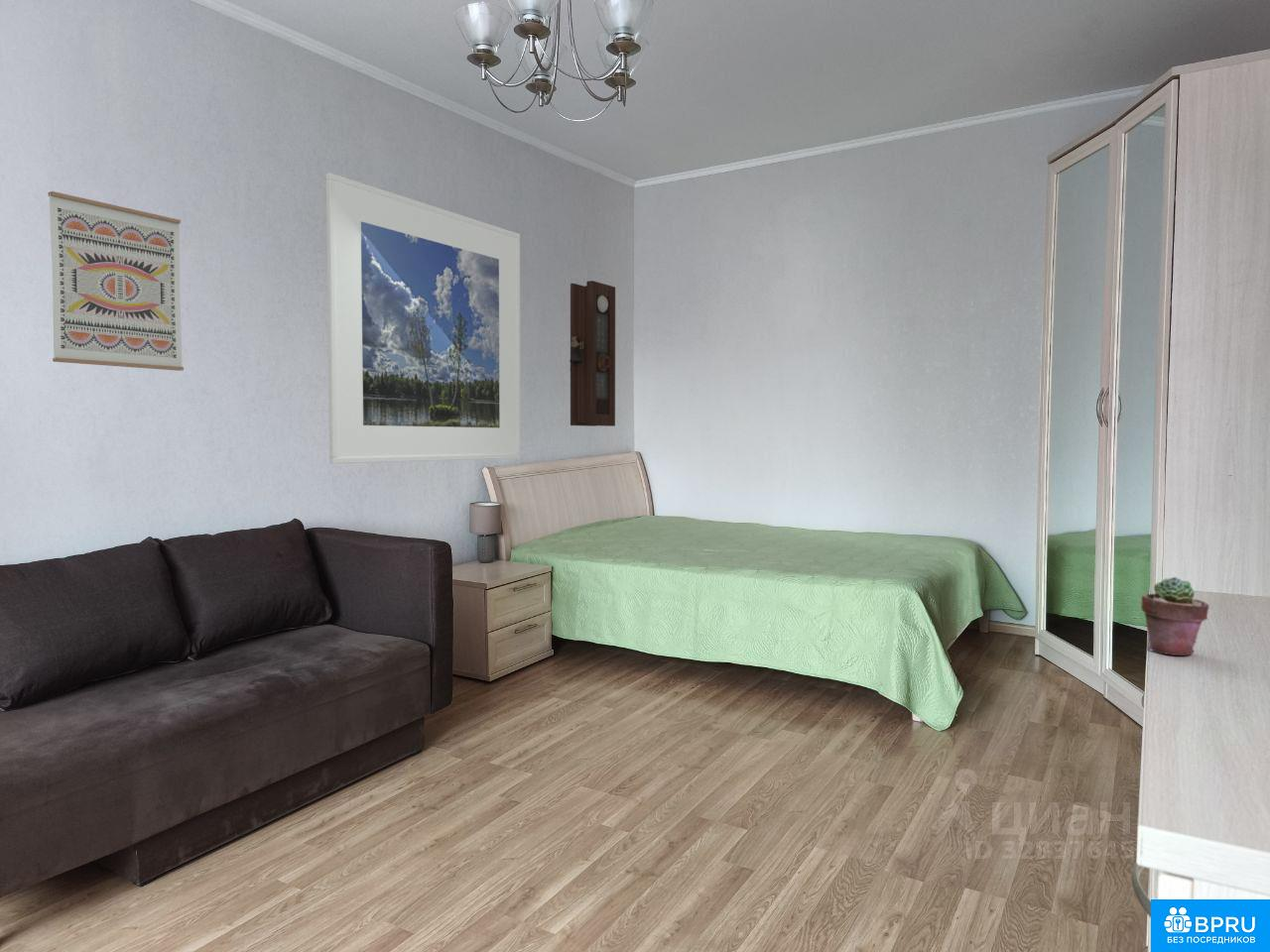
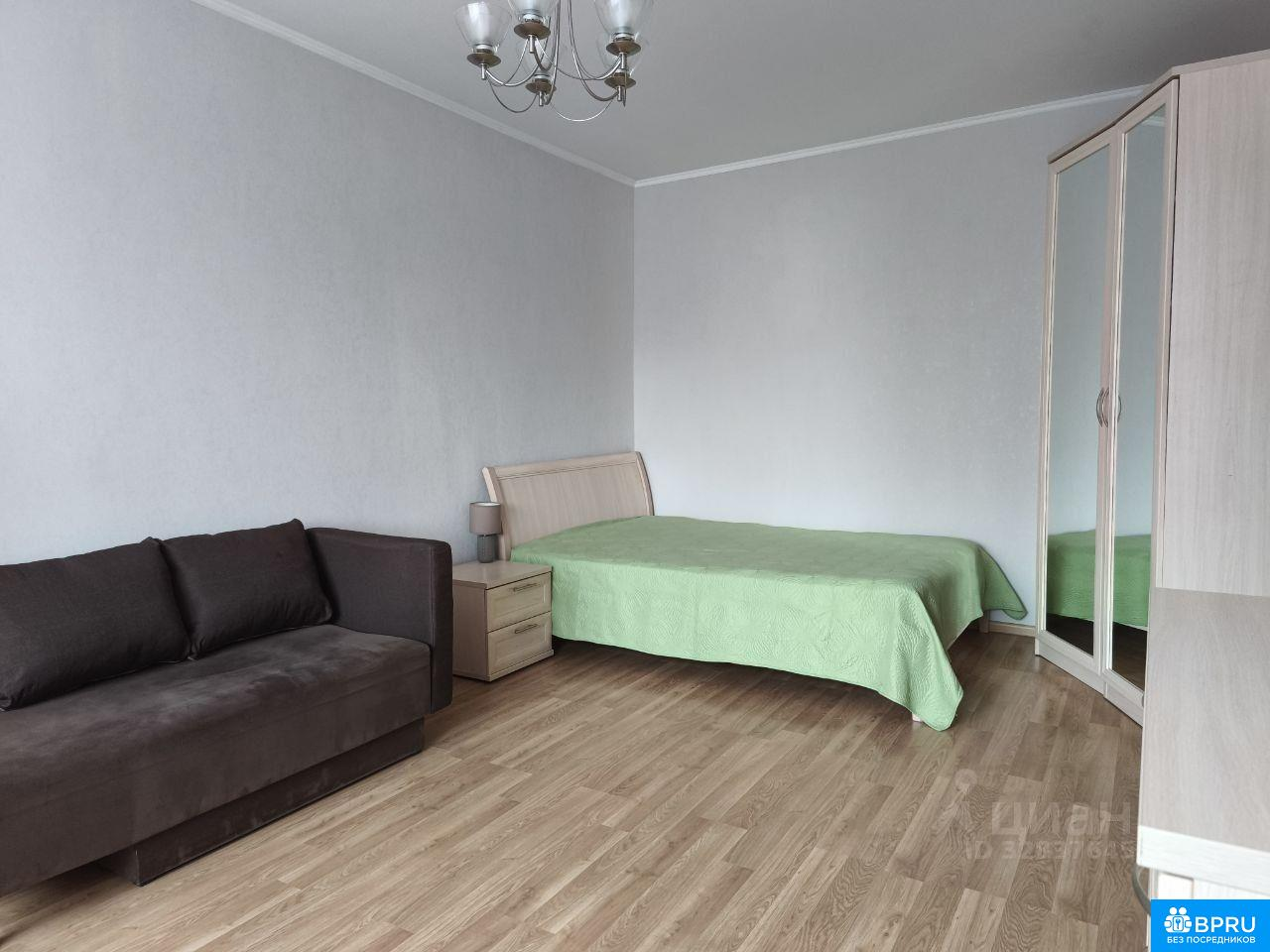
- pendulum clock (590, 355)
- wall art (120, 287)
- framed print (436, 334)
- potted succulent (1173, 614)
